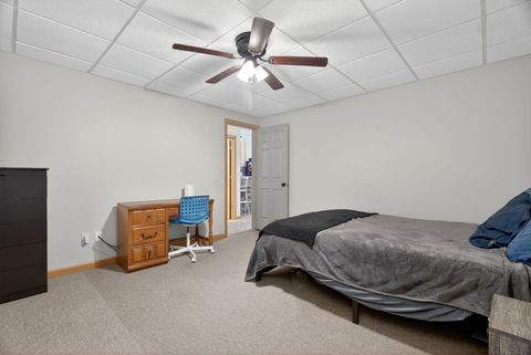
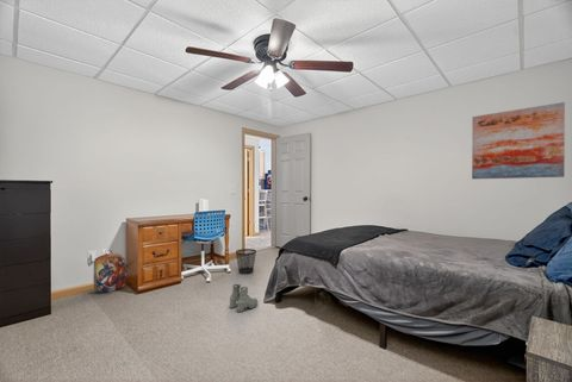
+ wall art (514, 144)
+ boots (243, 295)
+ wastebasket (245, 261)
+ backpack (110, 270)
